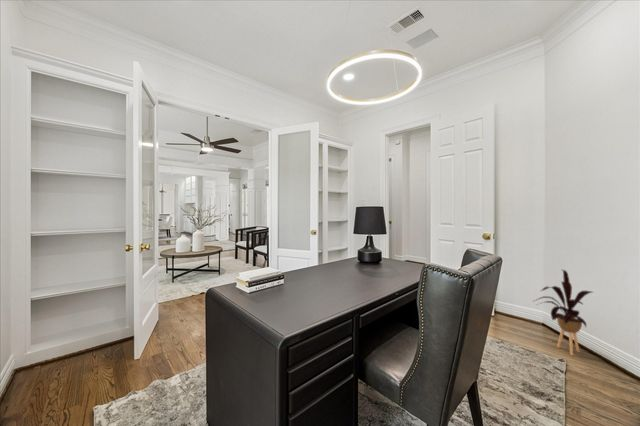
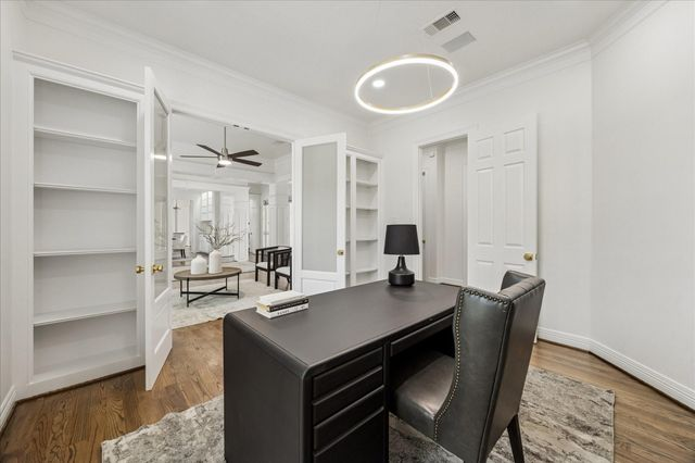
- house plant (562, 308)
